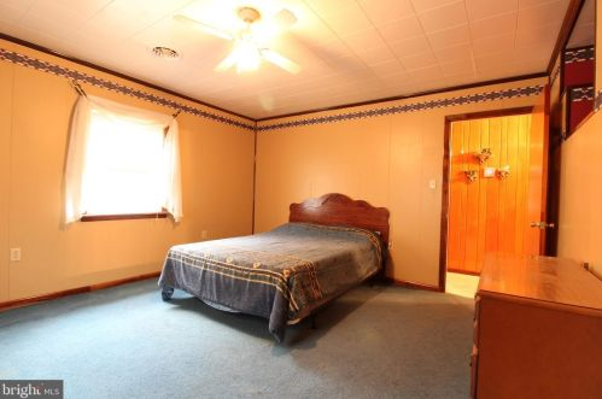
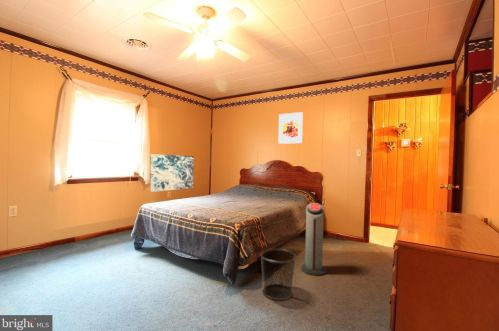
+ waste bin (277, 273)
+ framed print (290, 128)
+ wall art (173, 172)
+ air purifier (314, 236)
